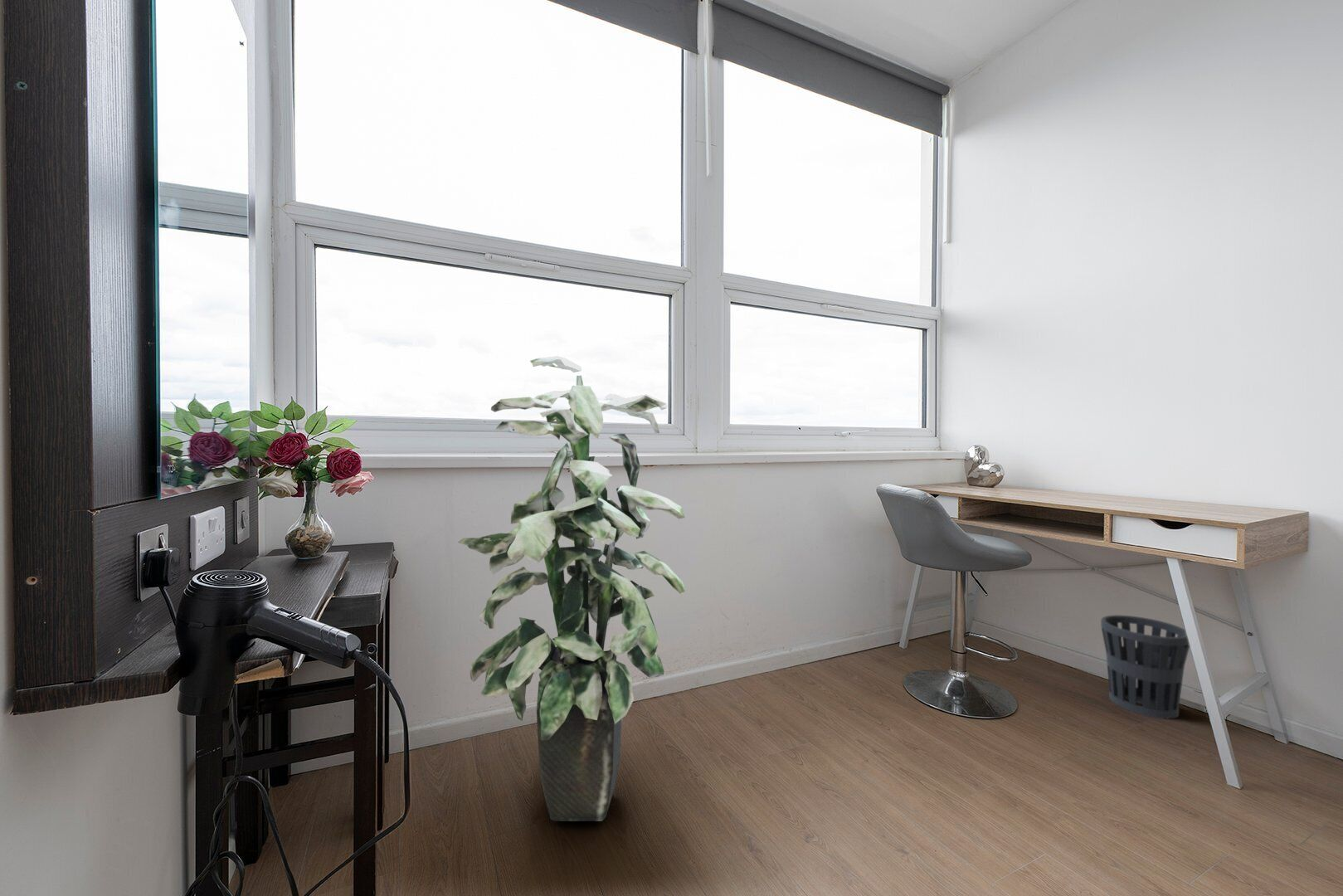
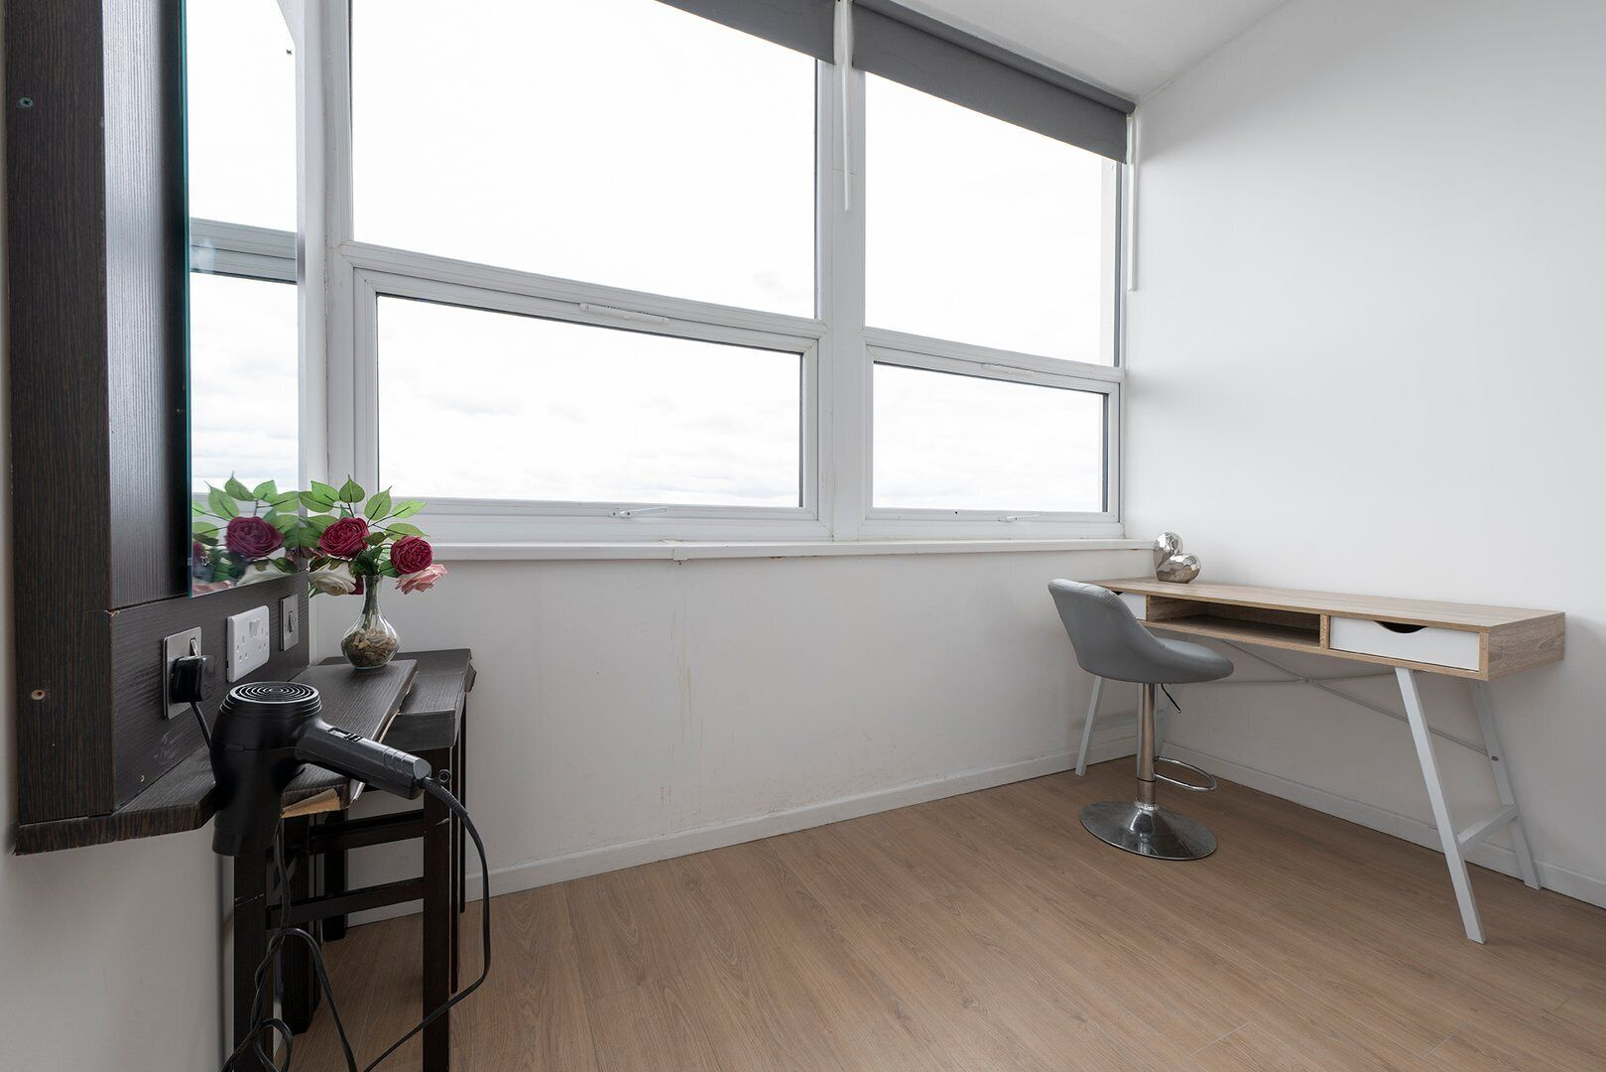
- wastebasket (1143, 665)
- indoor plant (571, 579)
